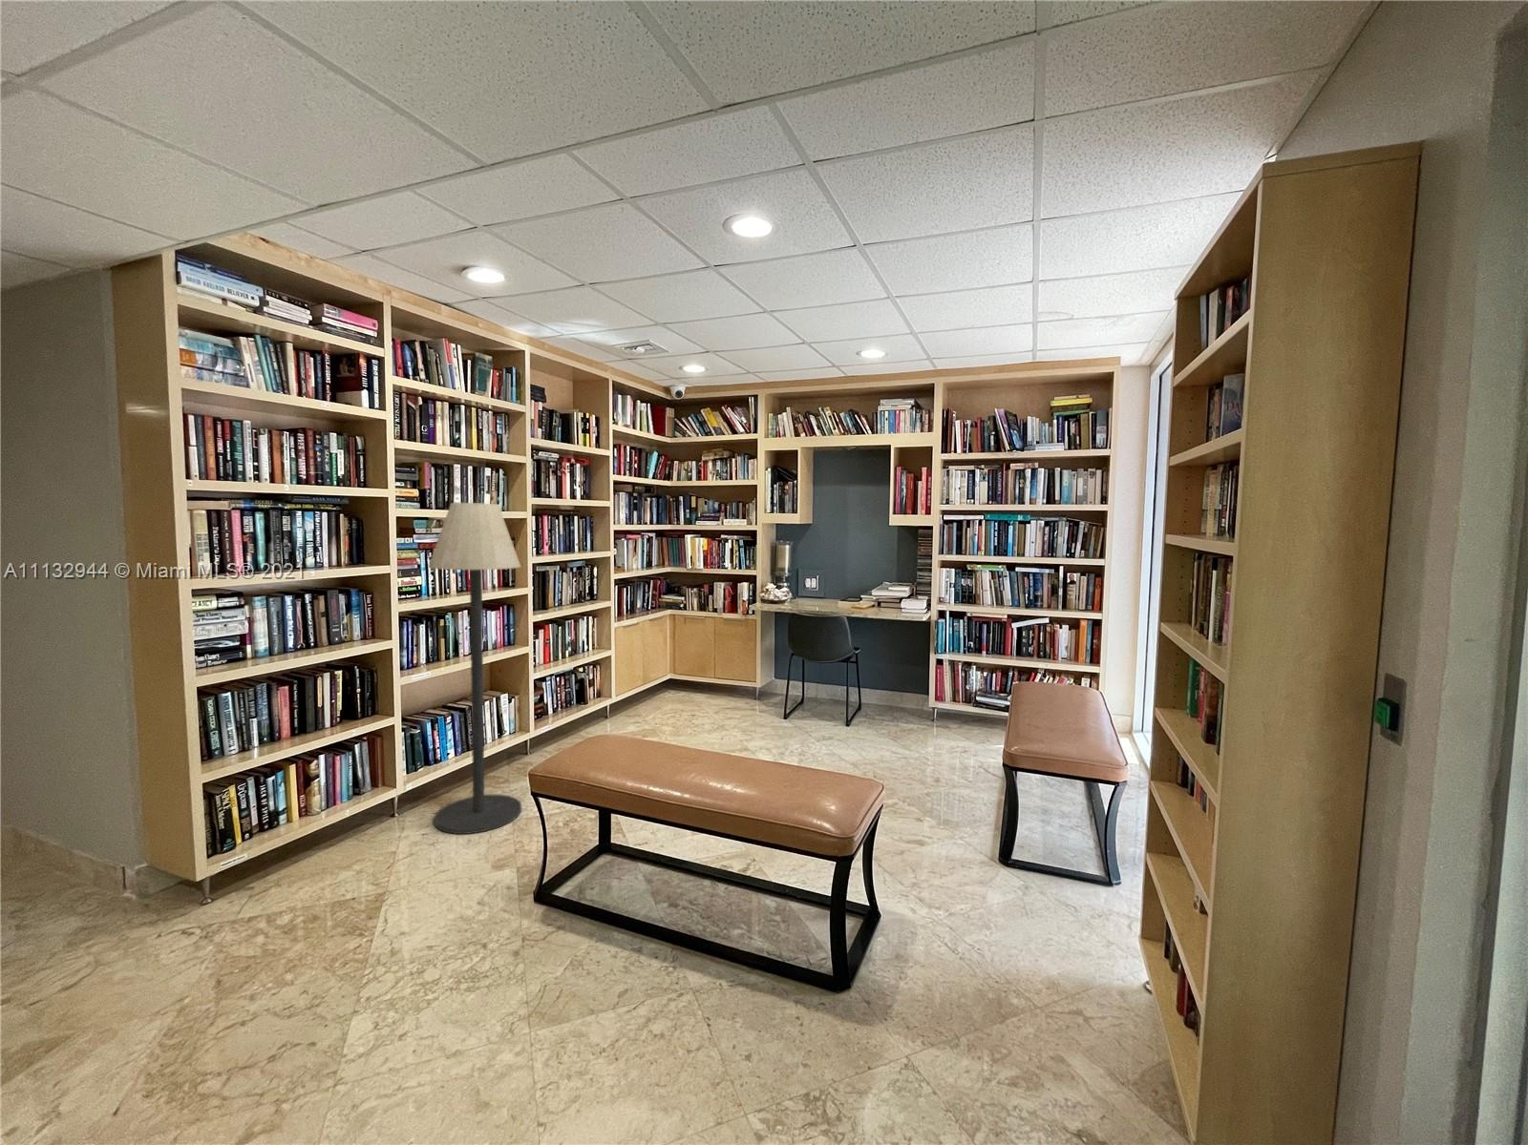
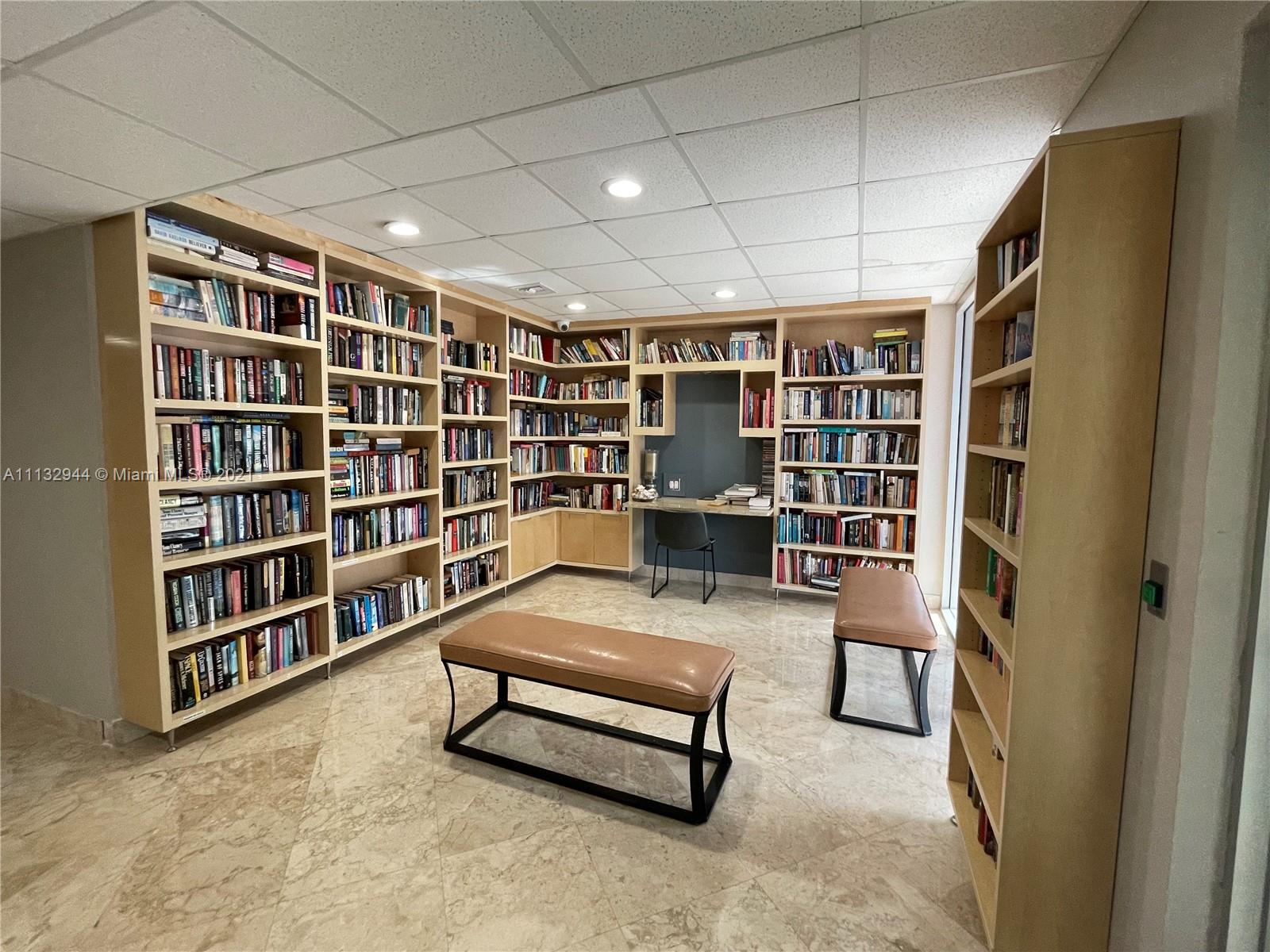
- floor lamp (476, 662)
